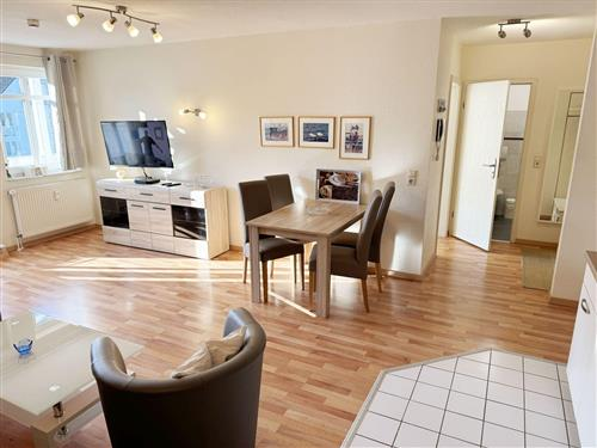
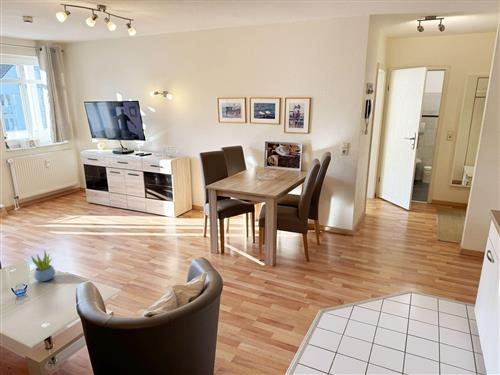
+ succulent plant (43, 265)
